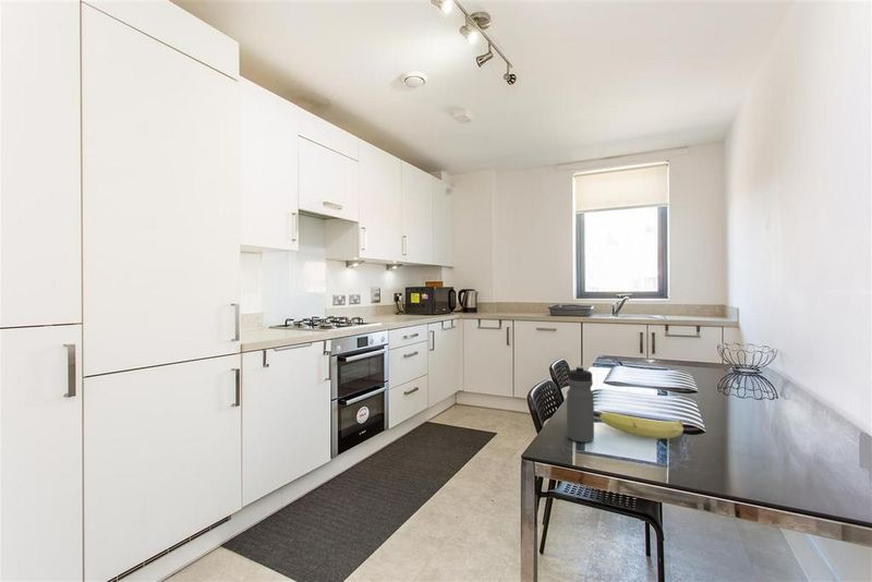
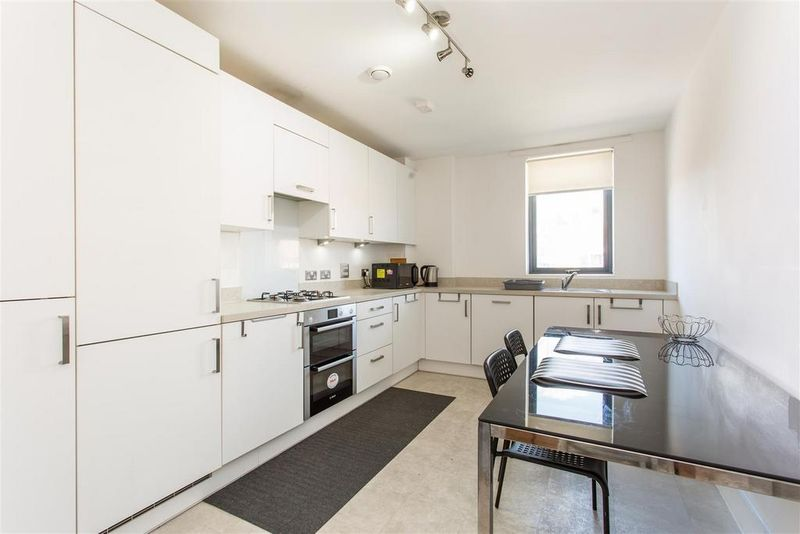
- fruit (647, 422)
- water bottle (580, 401)
